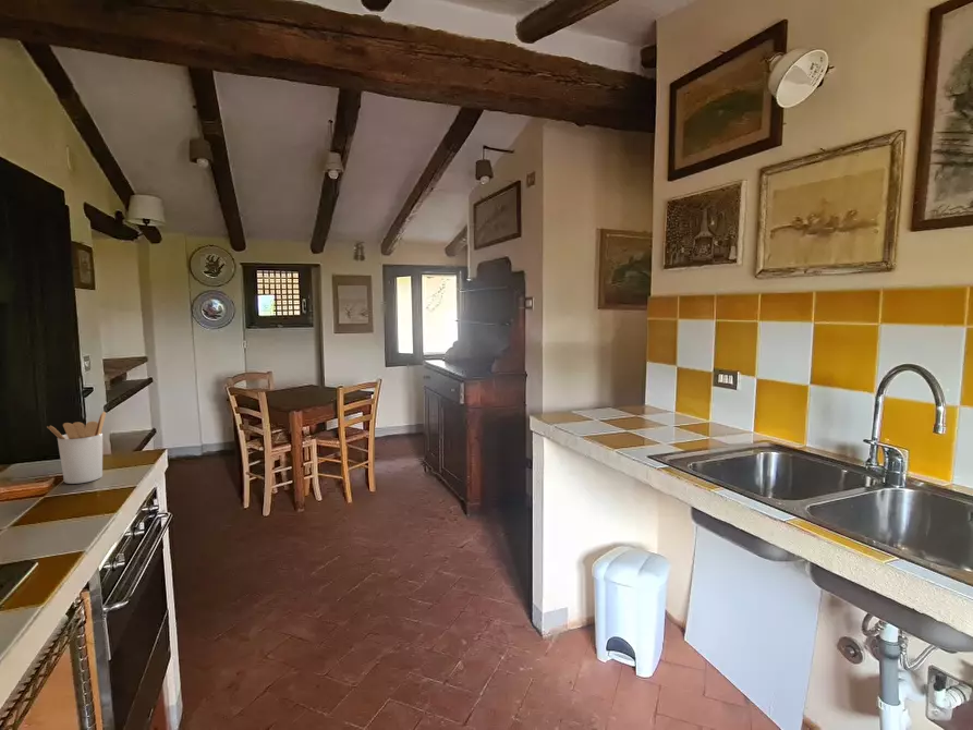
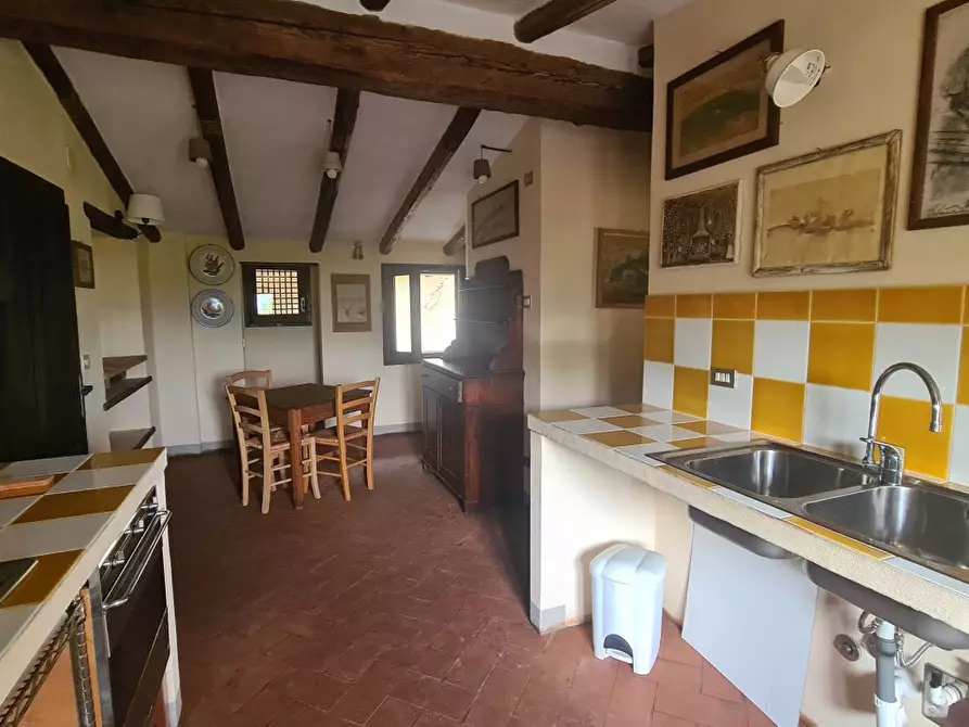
- utensil holder (82, 448)
